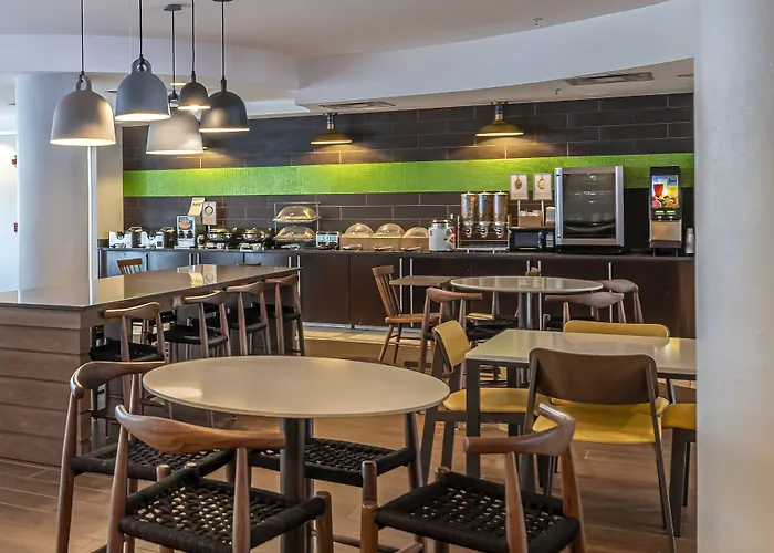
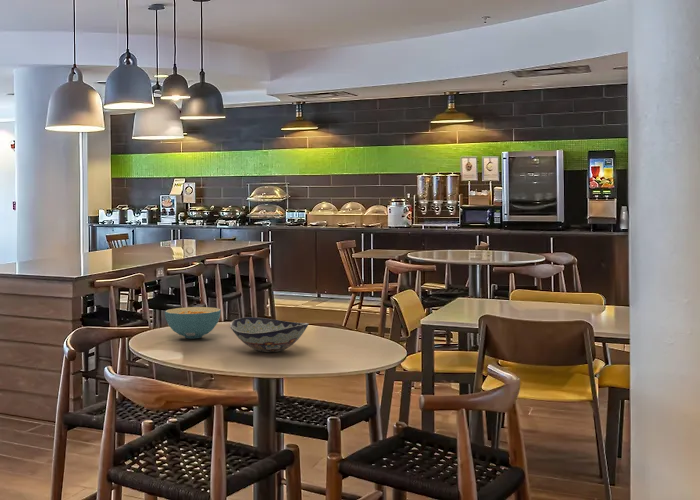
+ decorative bowl (269, 335)
+ cereal bowl (193, 323)
